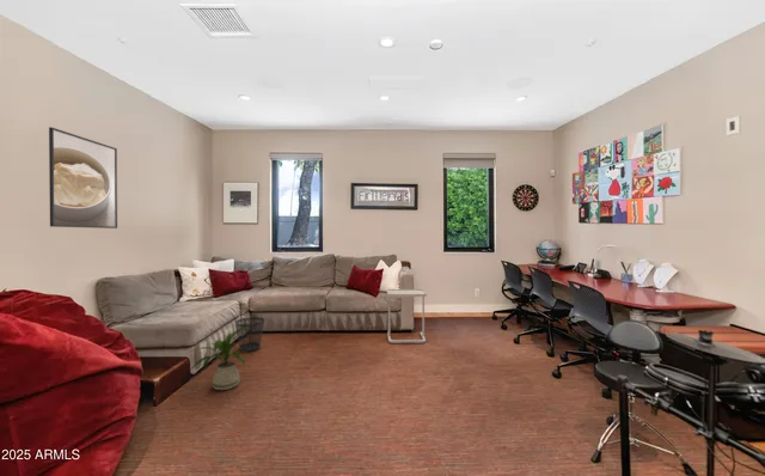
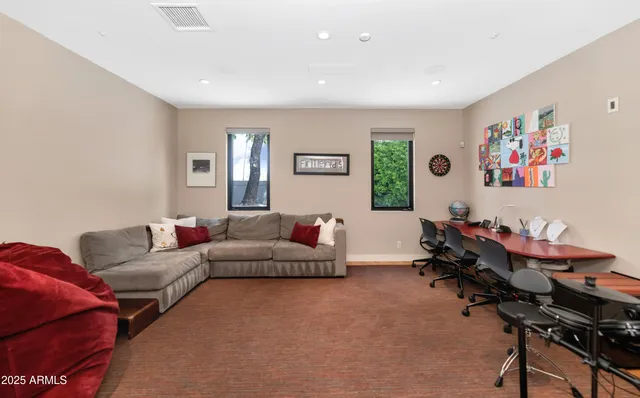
- side table (388, 315)
- house plant (220, 356)
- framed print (86, 183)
- wastebasket (249, 334)
